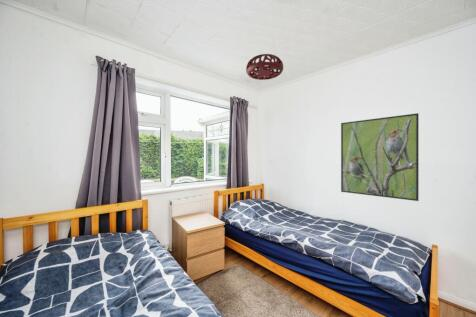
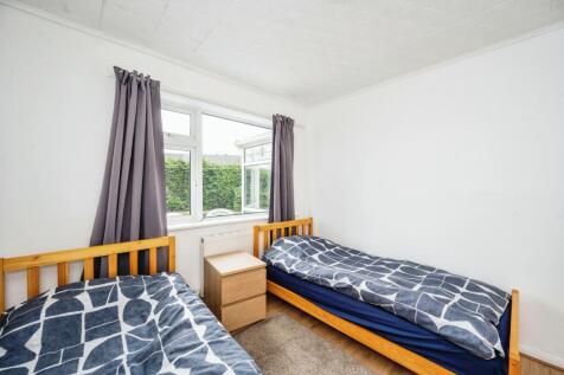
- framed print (375, 157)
- ceiling light (264, 67)
